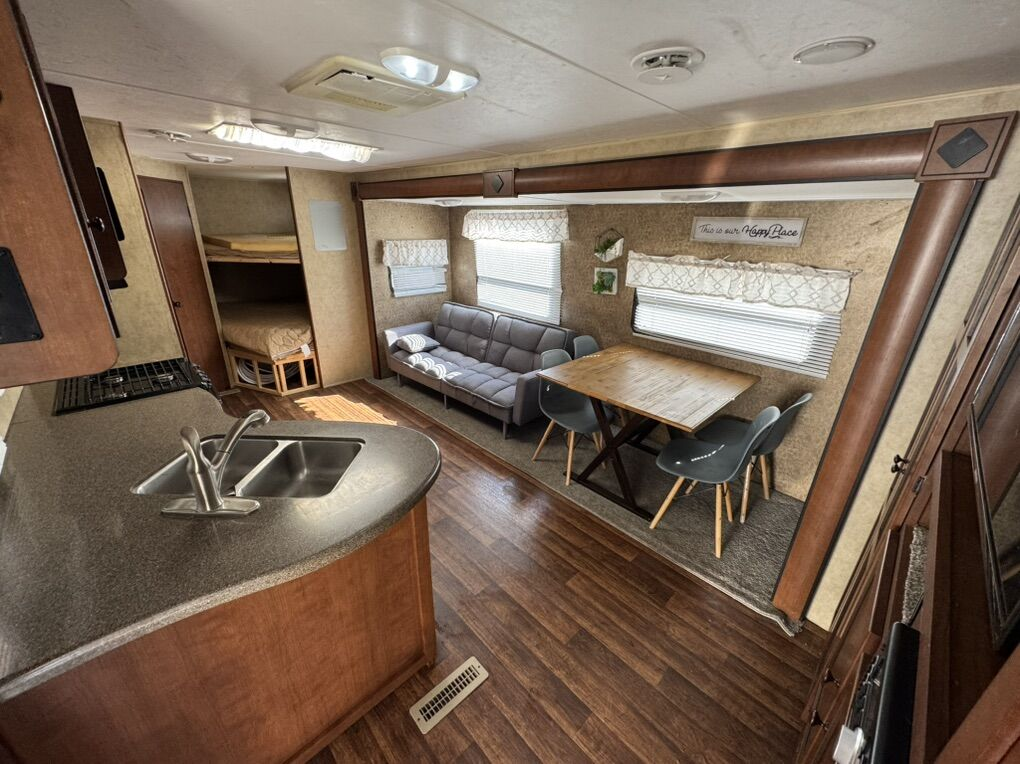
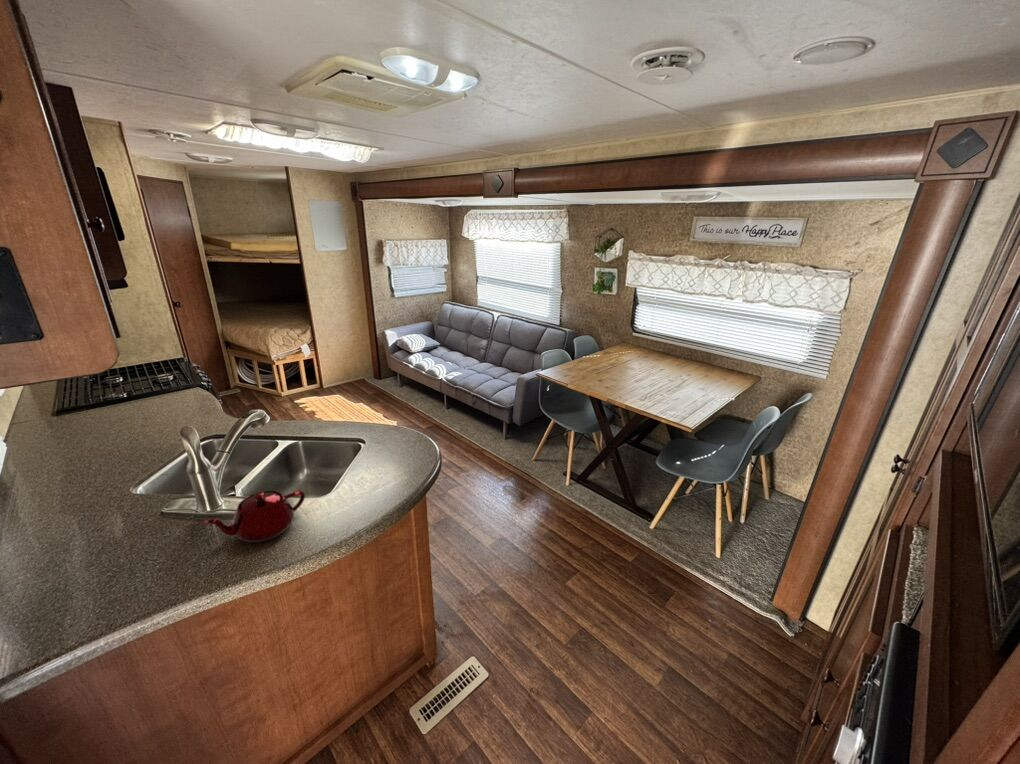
+ teapot (259, 513)
